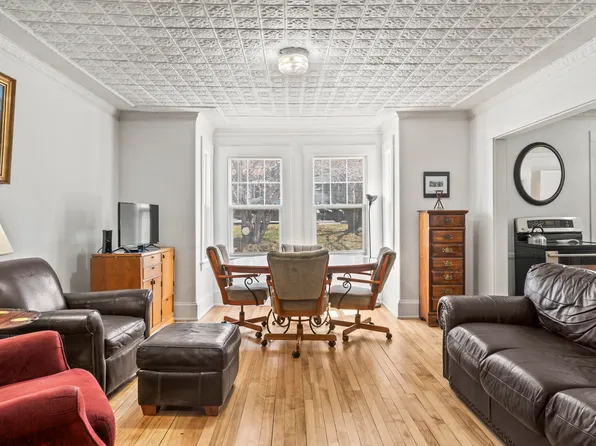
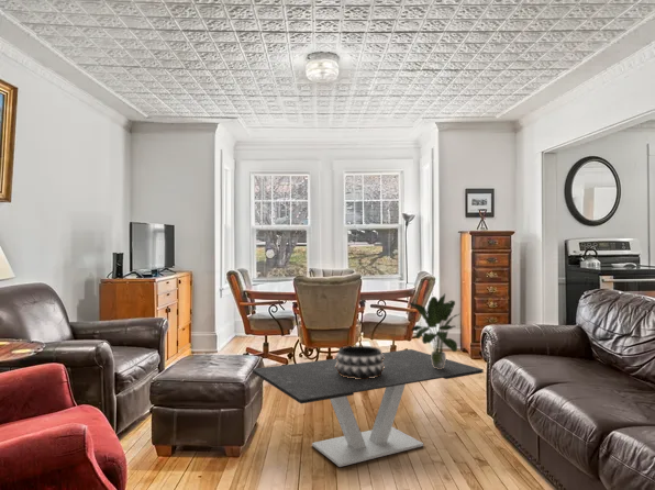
+ potted plant (433, 328)
+ coffee table (378, 410)
+ decorative bowl (359, 360)
